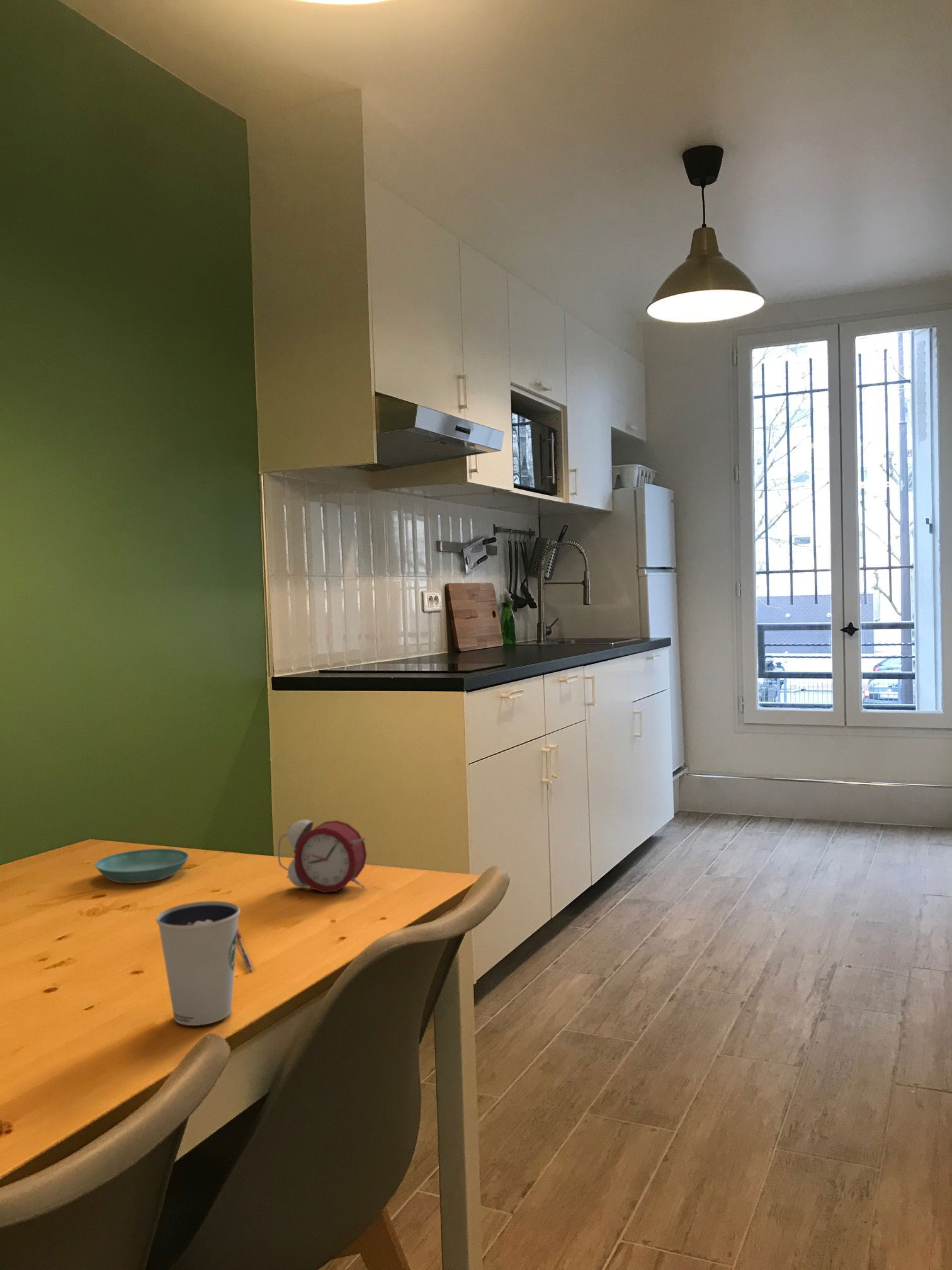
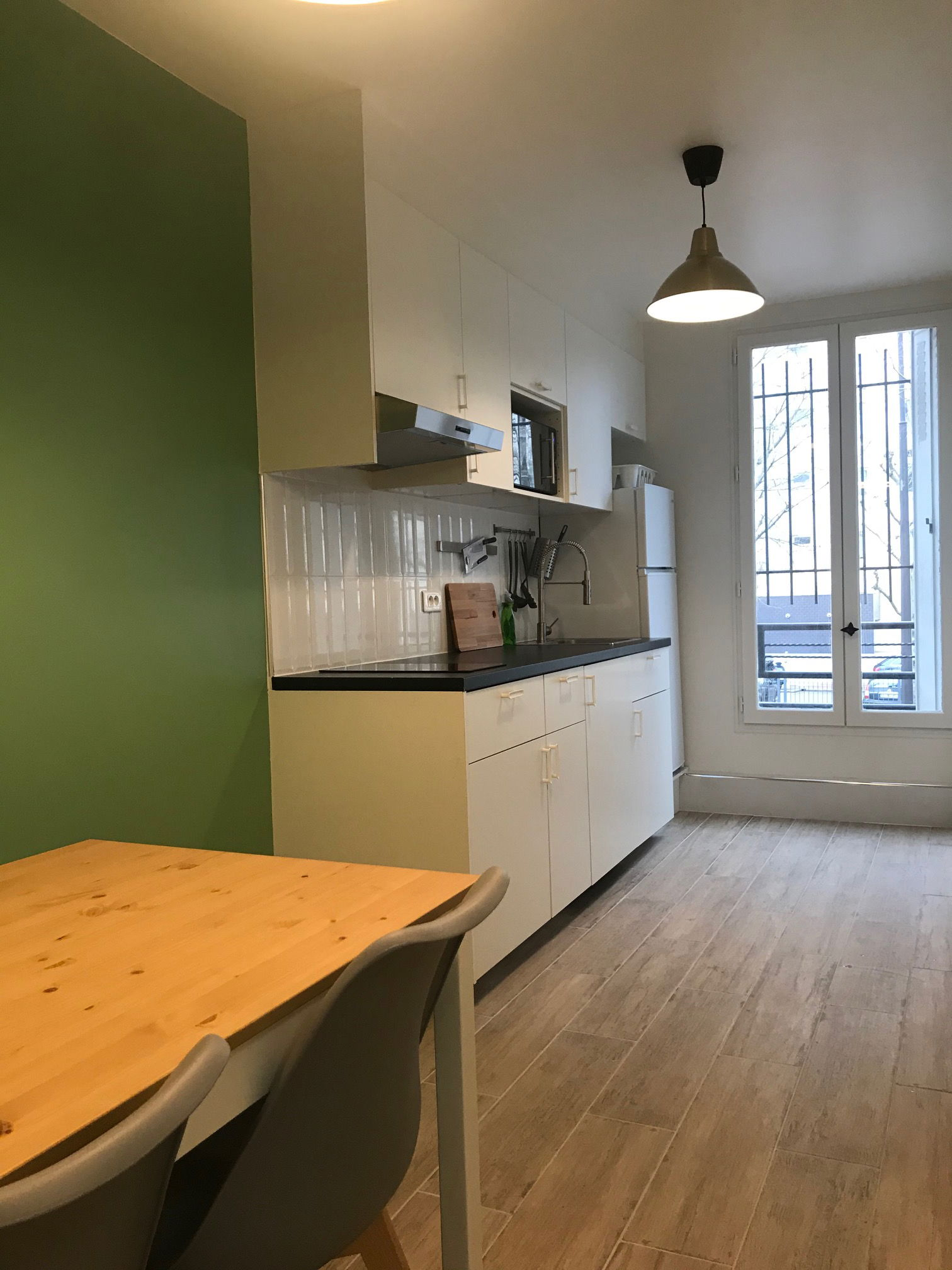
- dixie cup (200, 964)
- pen (242, 947)
- saucer (142, 867)
- alarm clock (323, 854)
